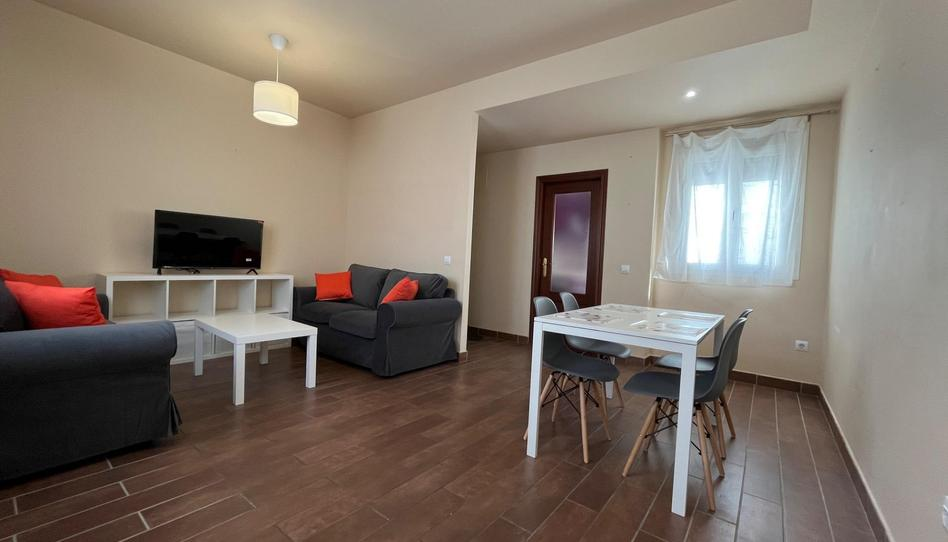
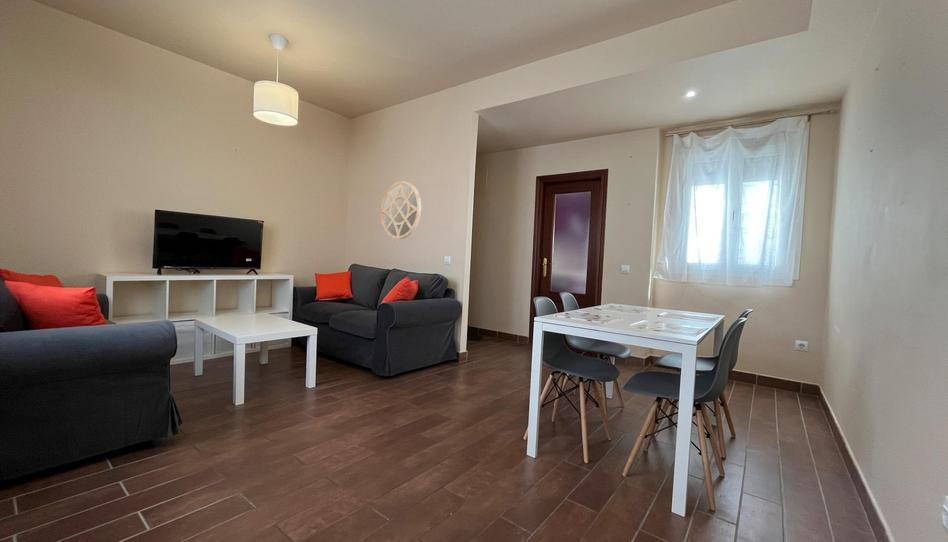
+ home mirror (400, 210)
